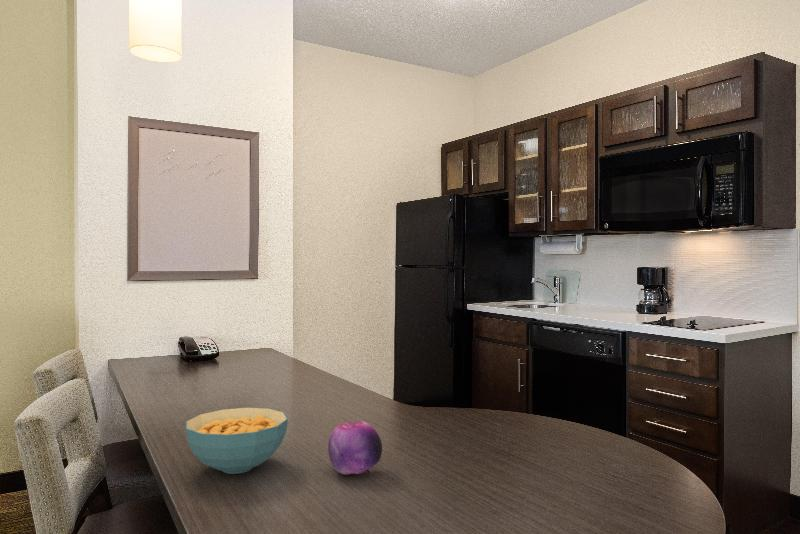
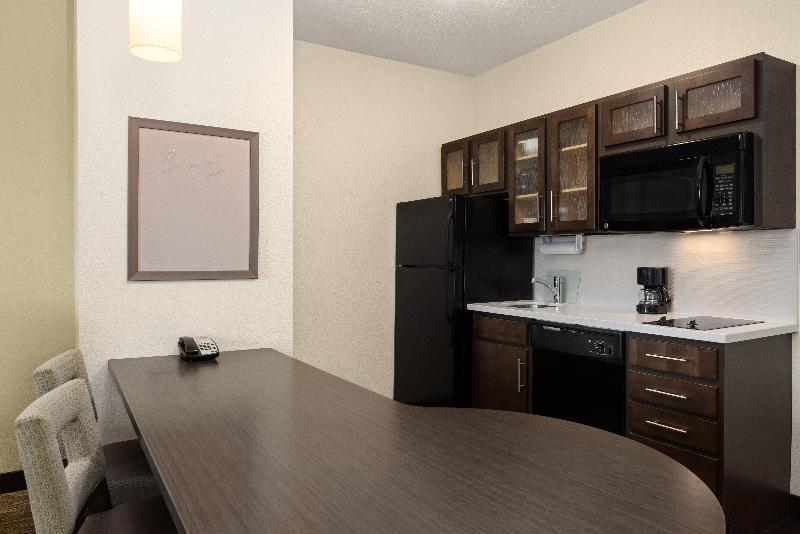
- fruit (354, 447)
- cereal bowl (237, 444)
